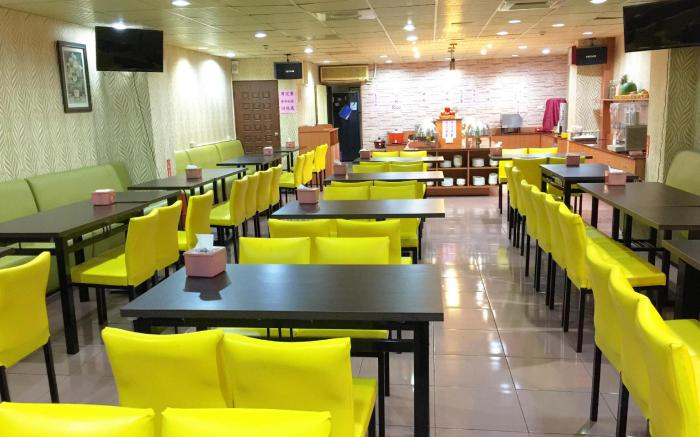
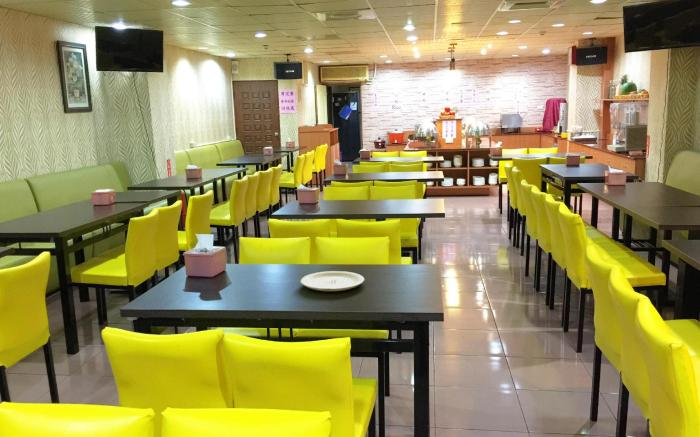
+ plate (332, 281)
